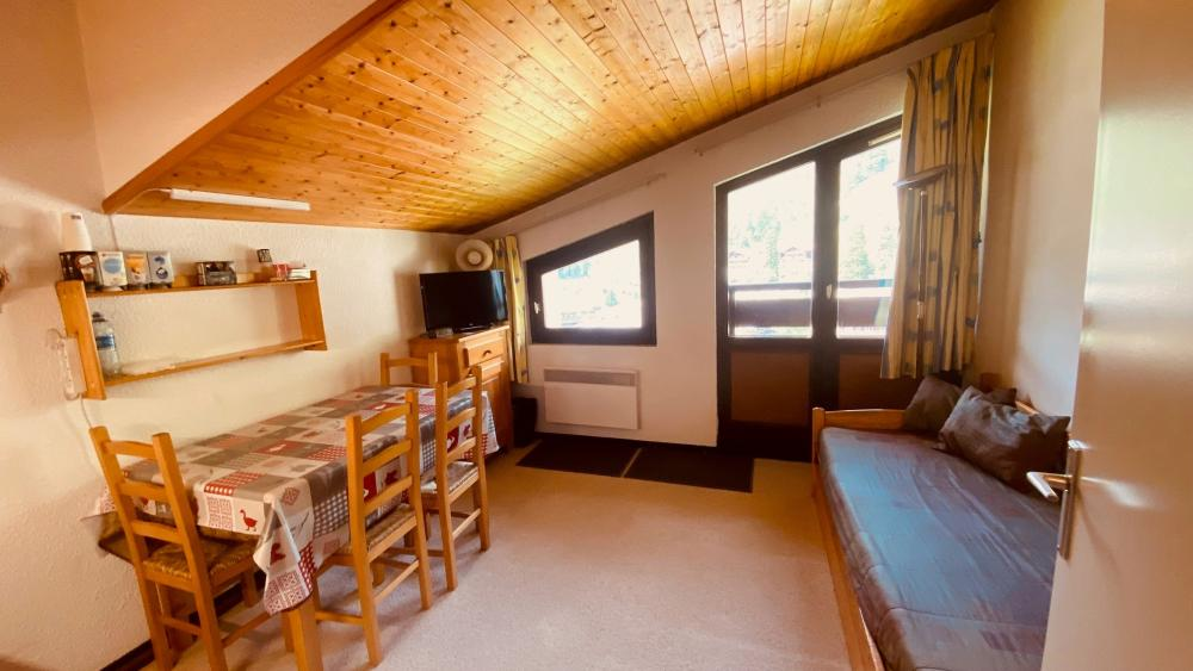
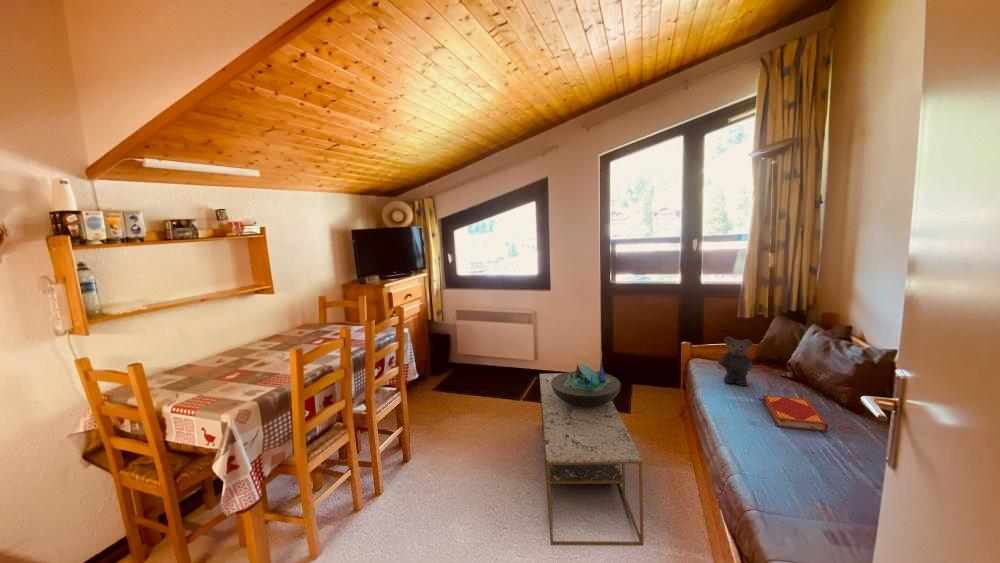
+ hardback book (792, 412)
+ coffee table (579, 439)
+ bear (733, 358)
+ decorative bowl (585, 382)
